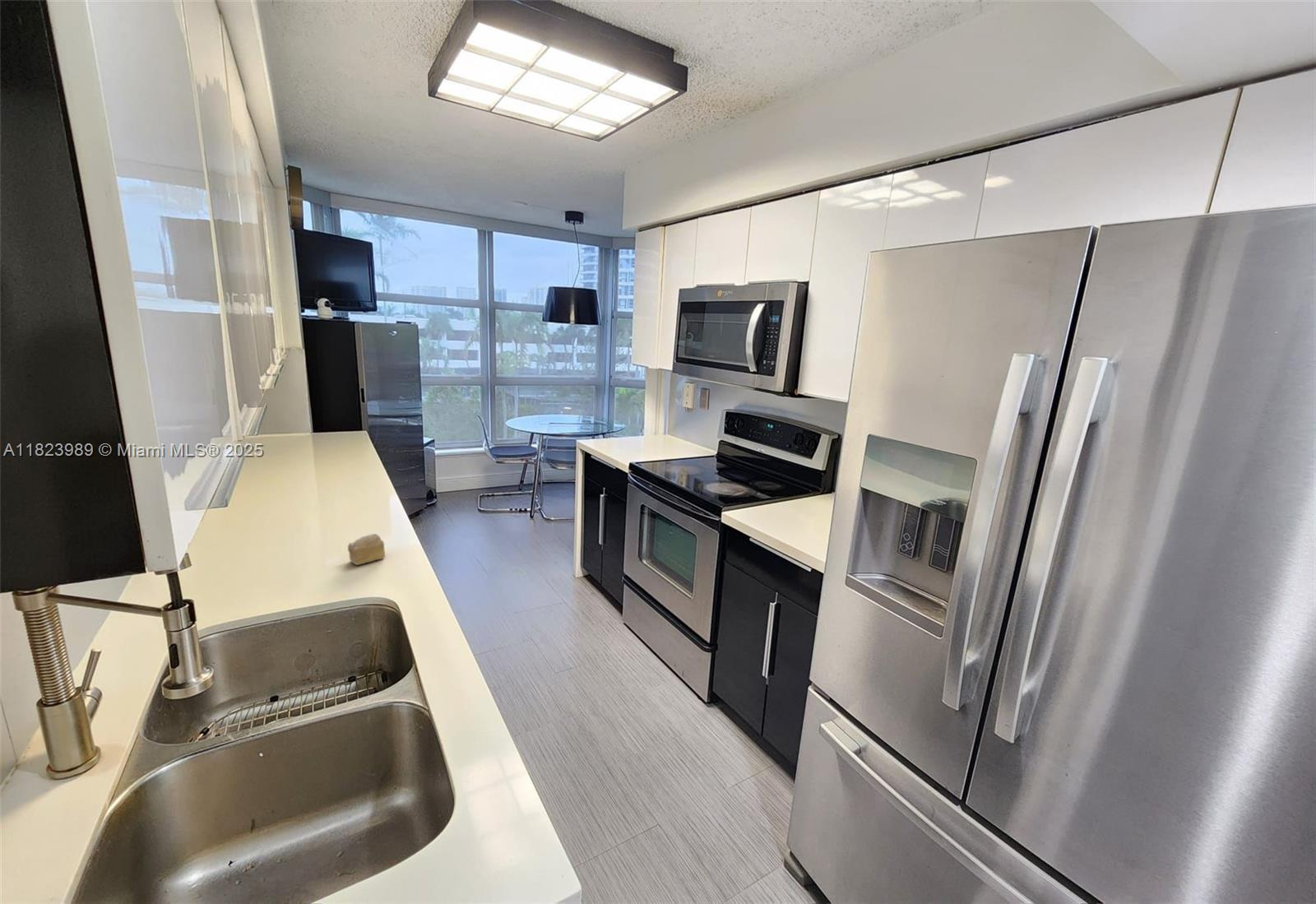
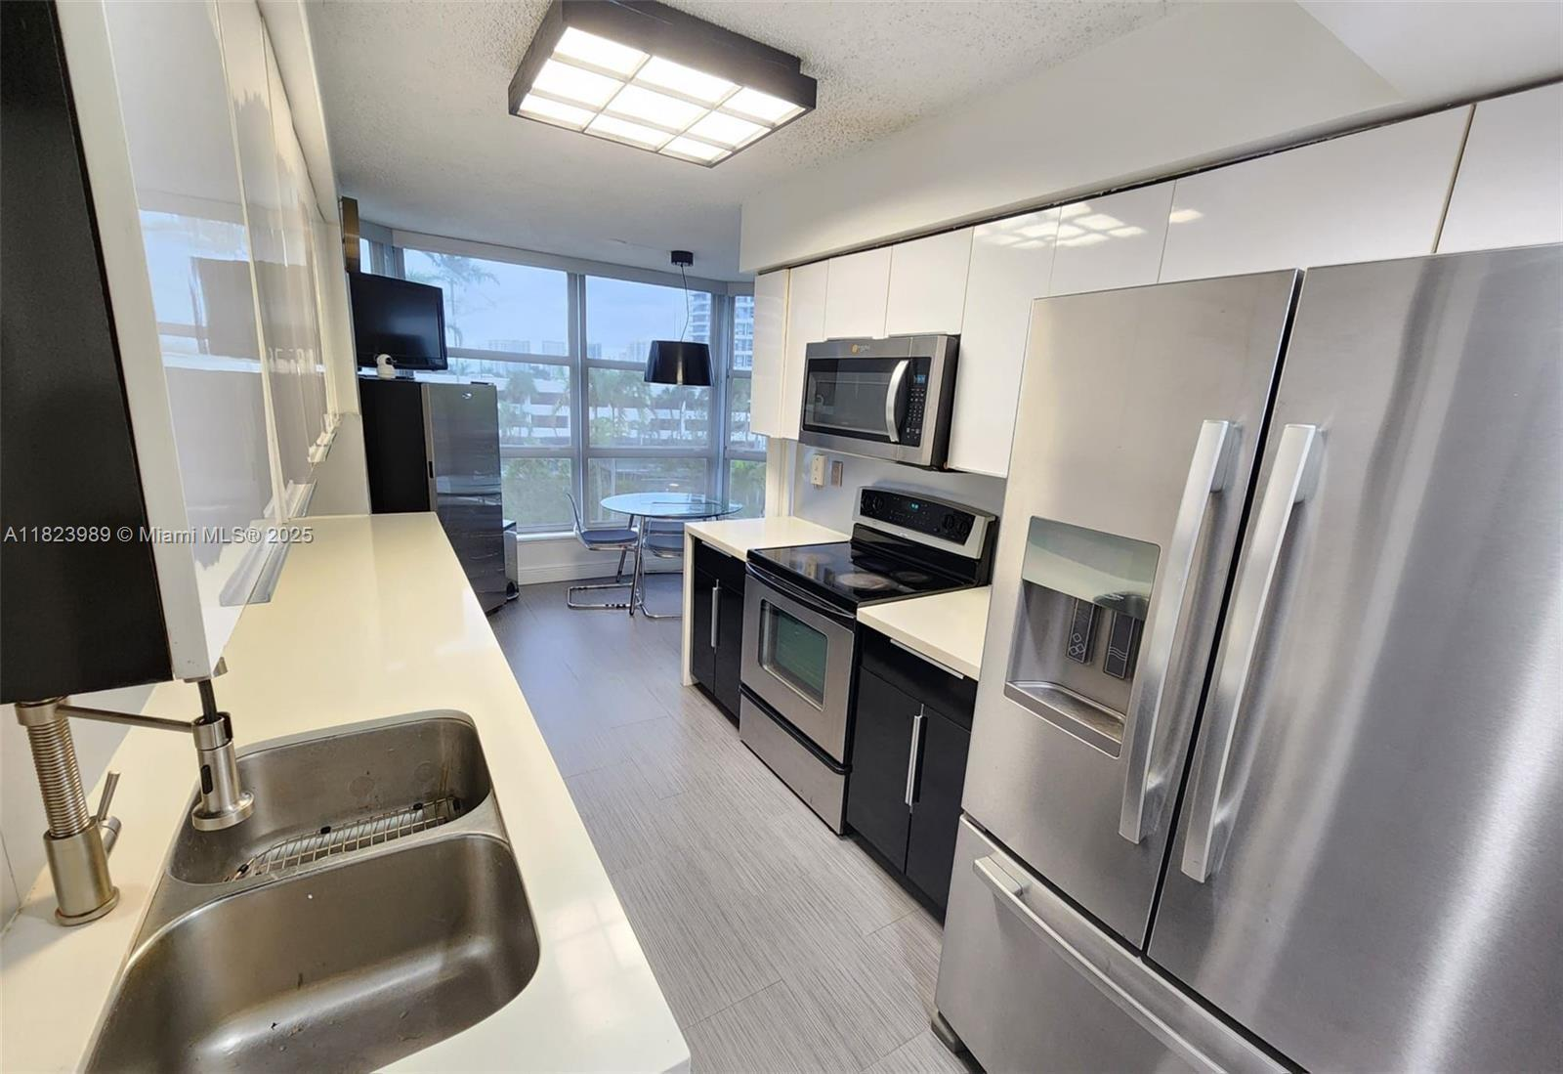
- cake slice (366, 548)
